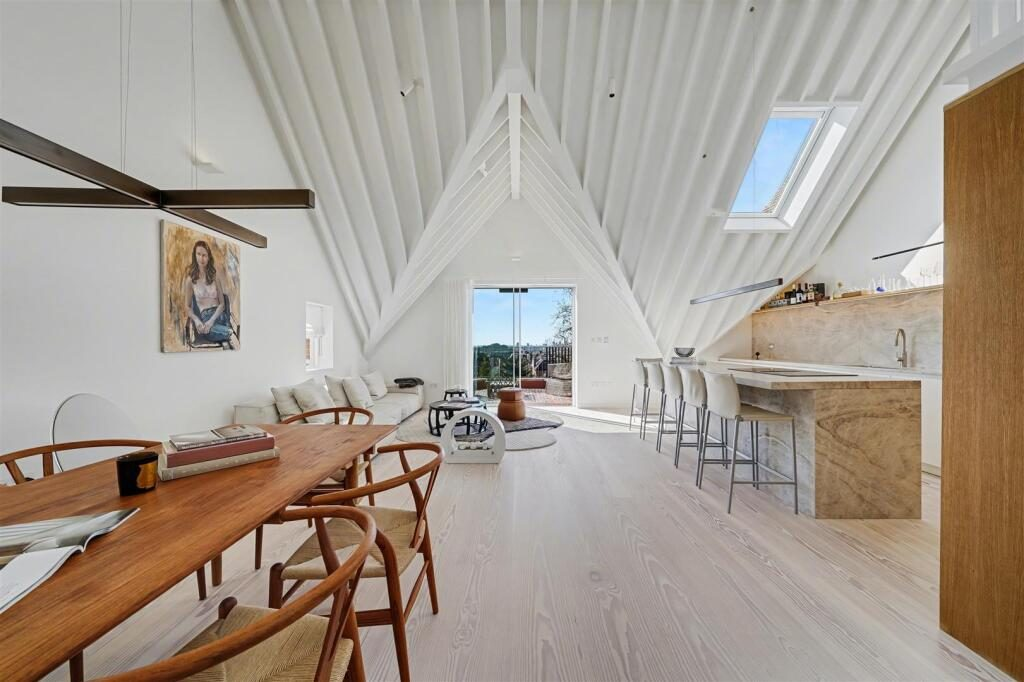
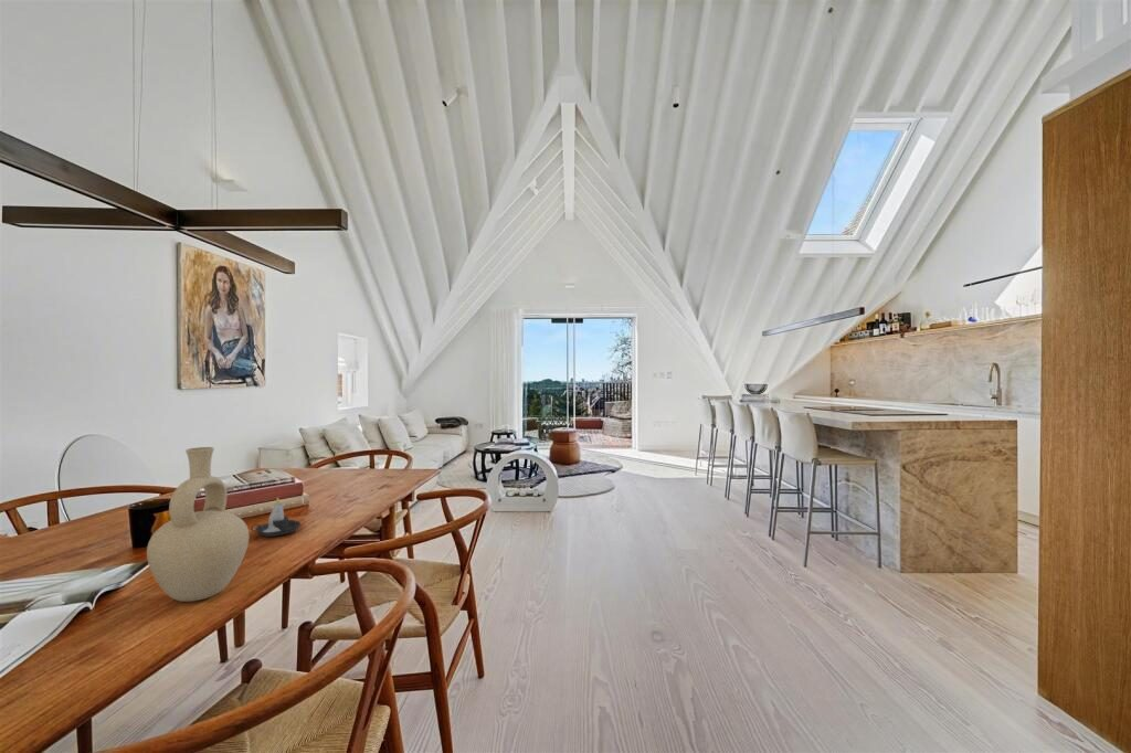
+ candle (275, 515)
+ vase (200, 521)
